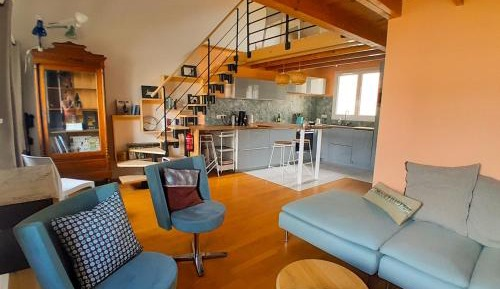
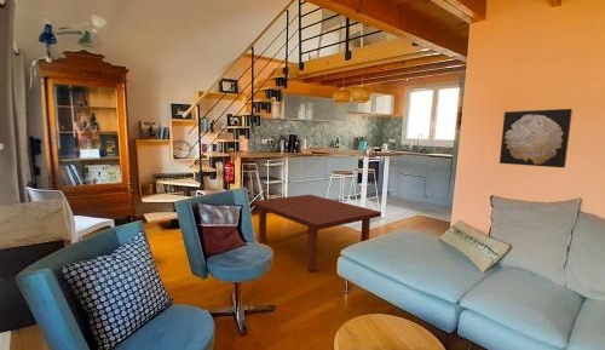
+ wall art (532, 138)
+ coffee table (312, 226)
